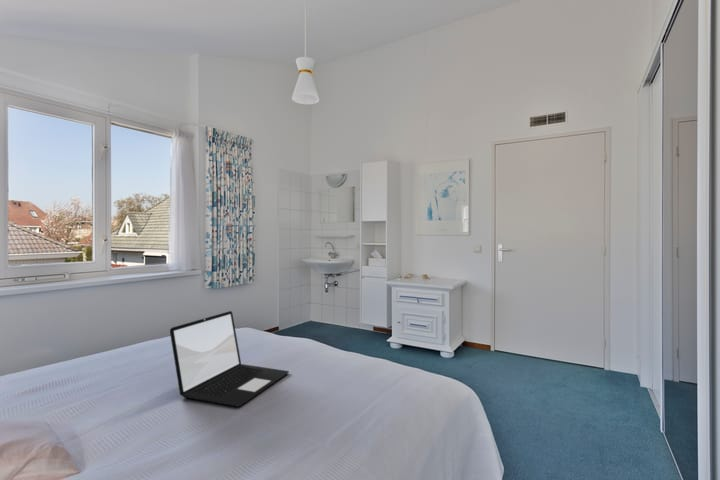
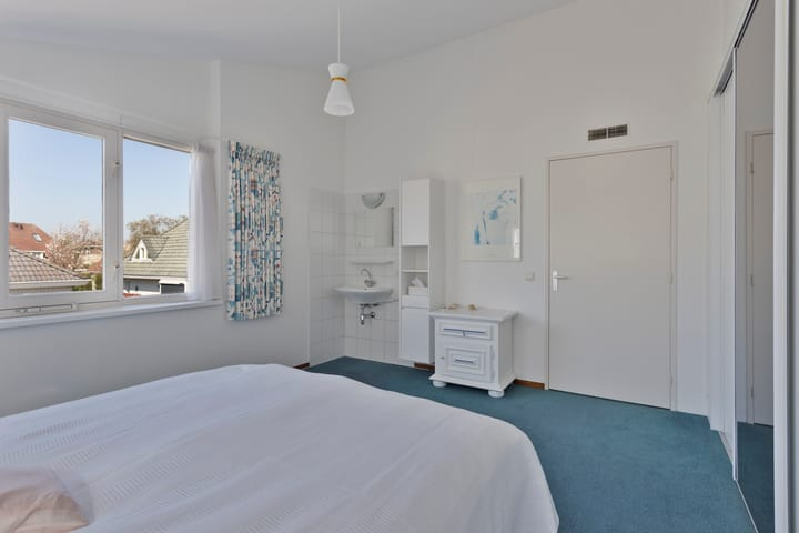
- laptop (234, 352)
